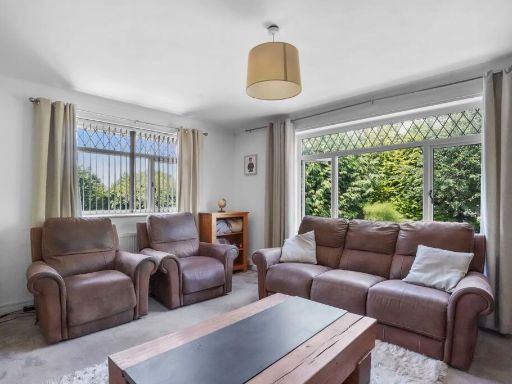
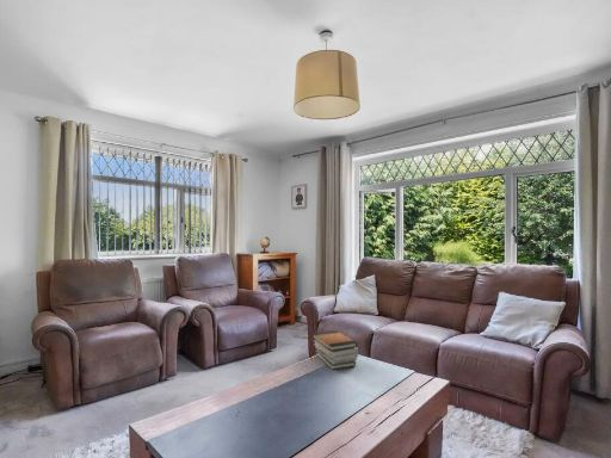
+ book stack (334, 348)
